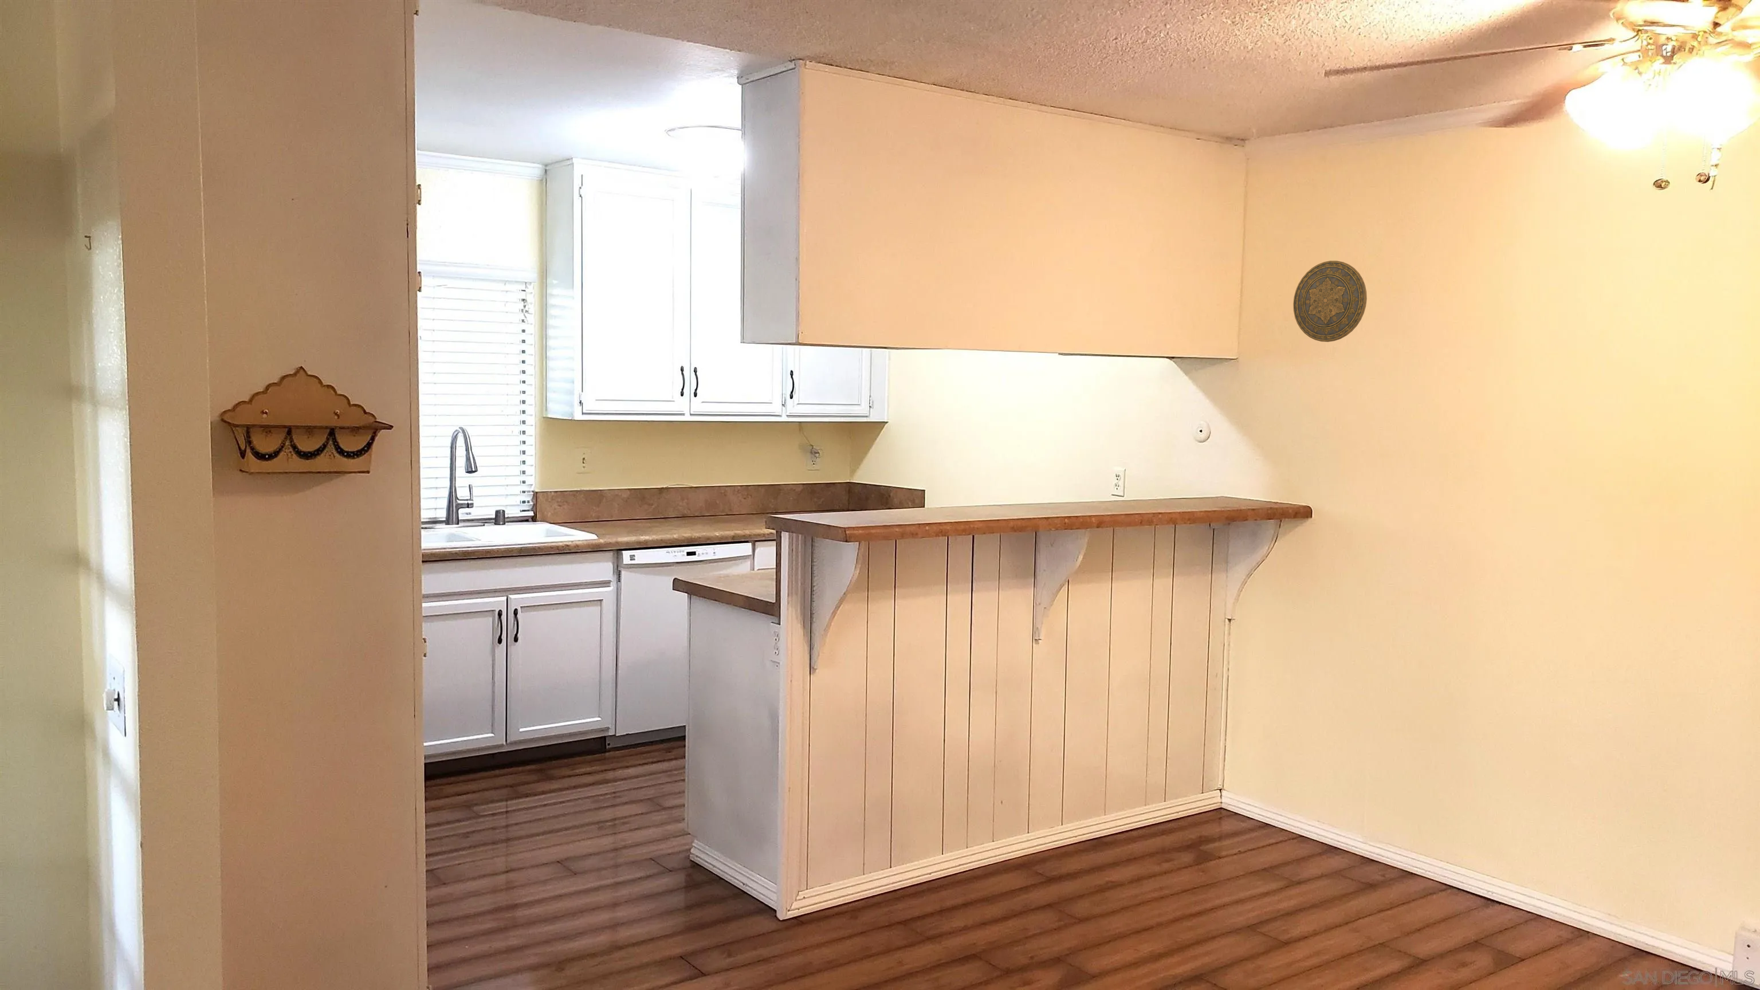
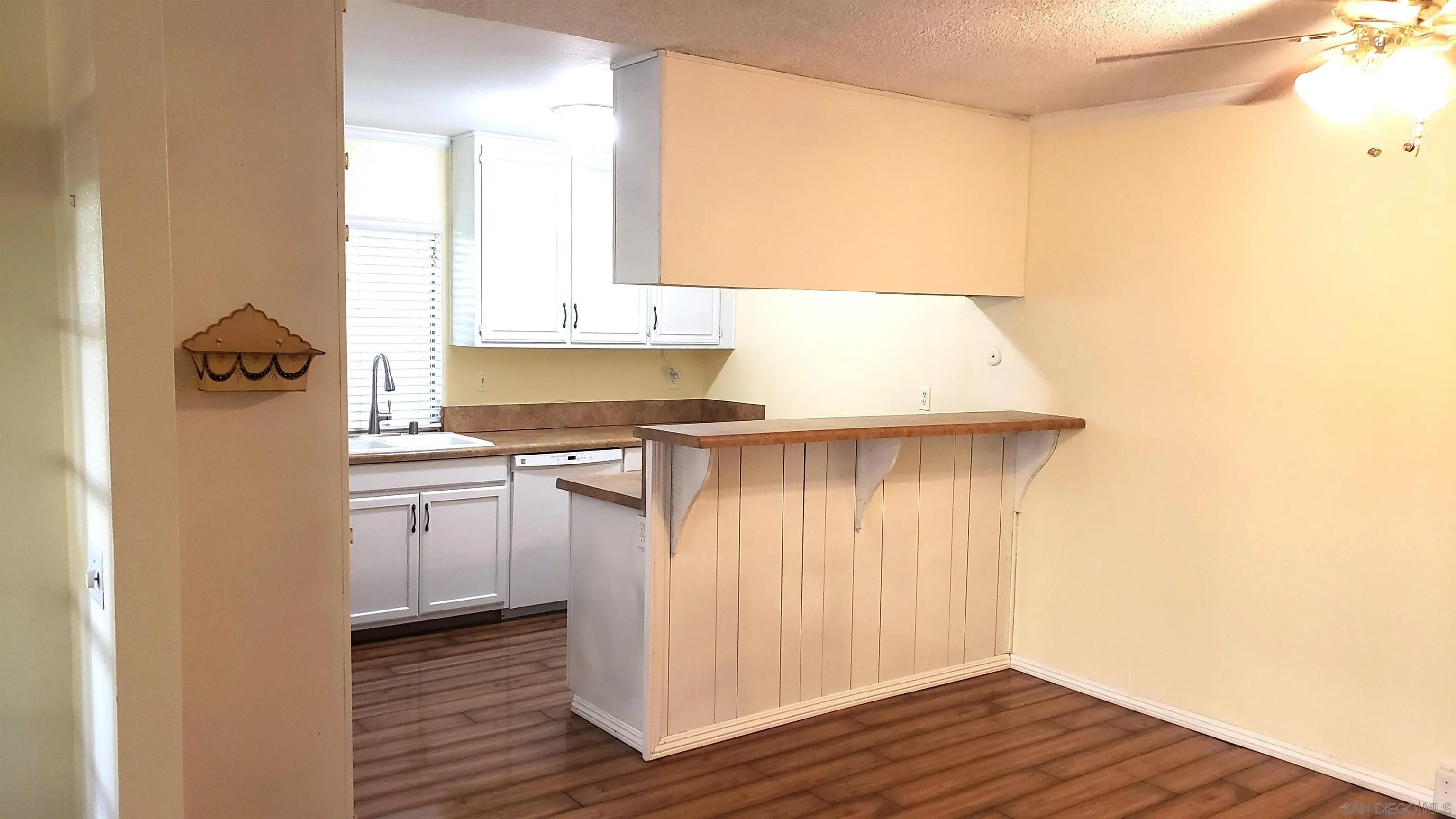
- decorative plate (1327, 301)
